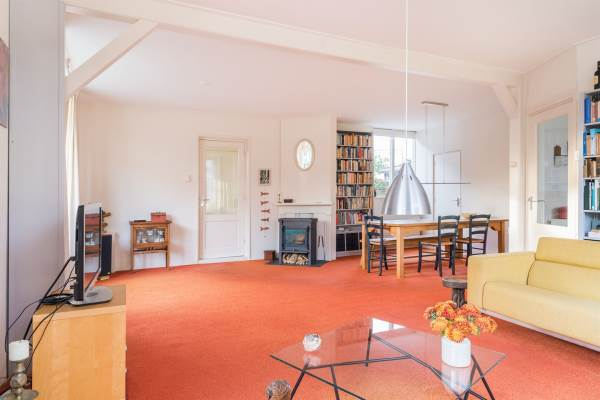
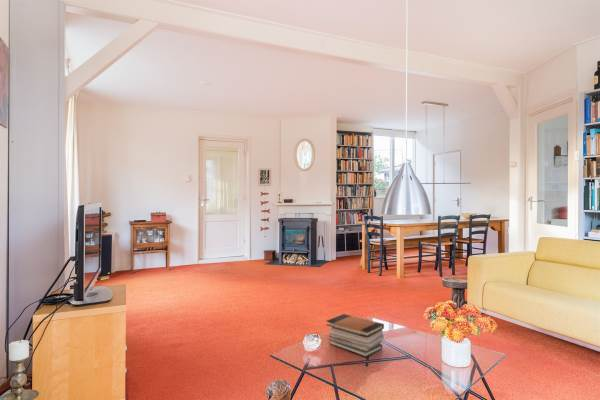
+ book stack (355, 334)
